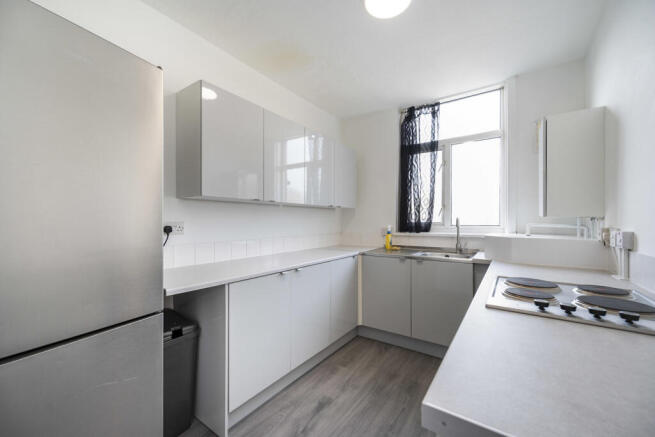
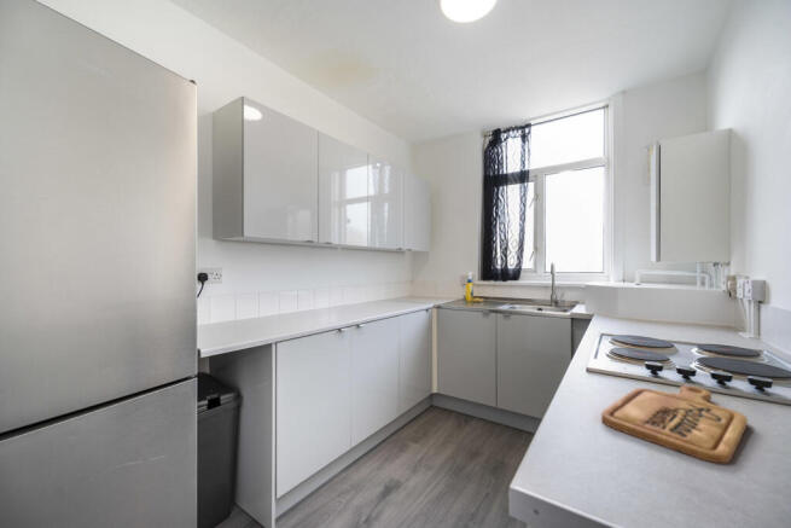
+ cutting board (679, 411)
